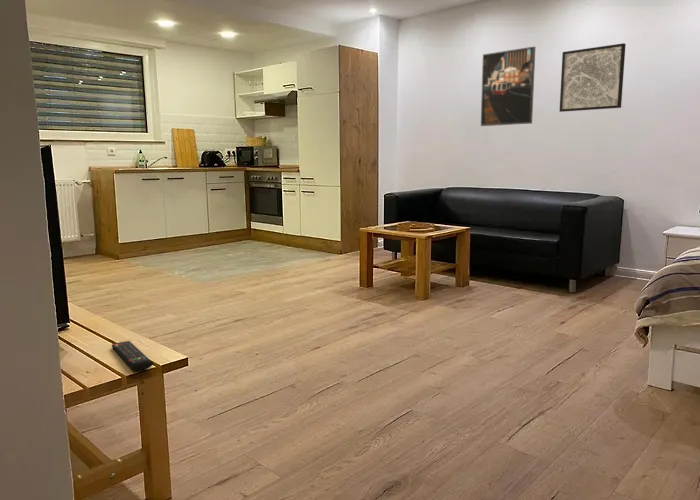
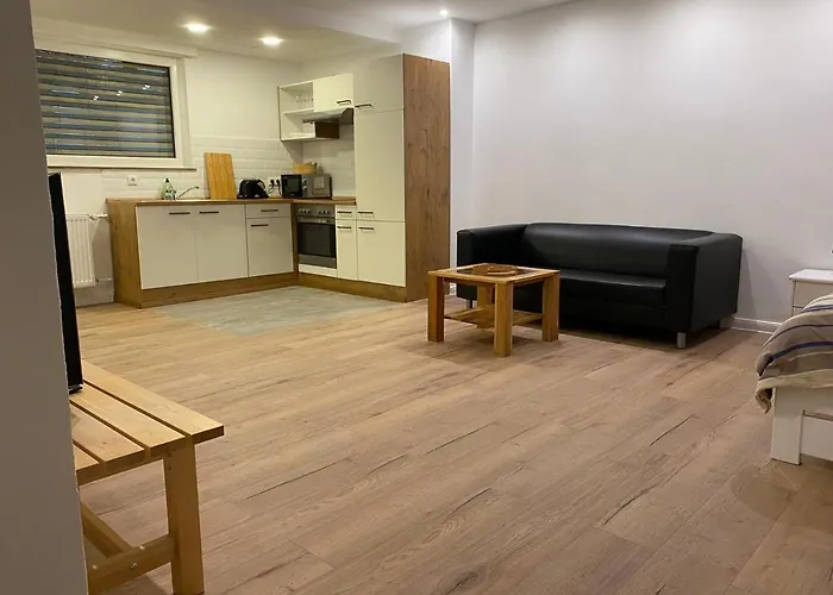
- wall art (591, 79)
- remote control (131, 355)
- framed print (506, 88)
